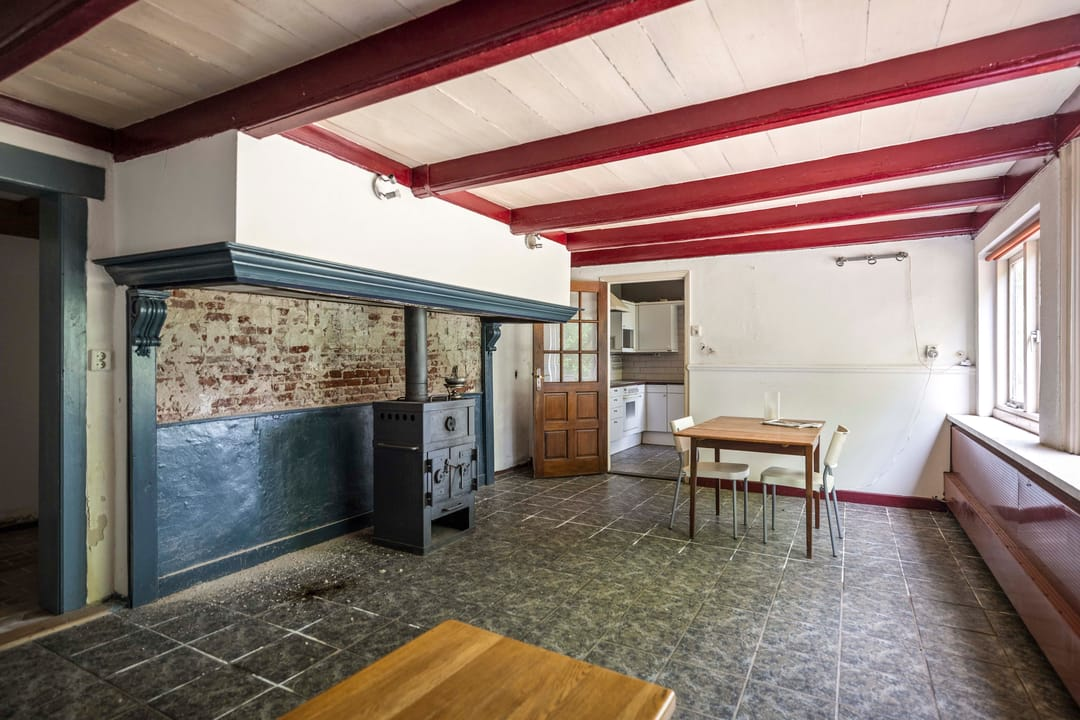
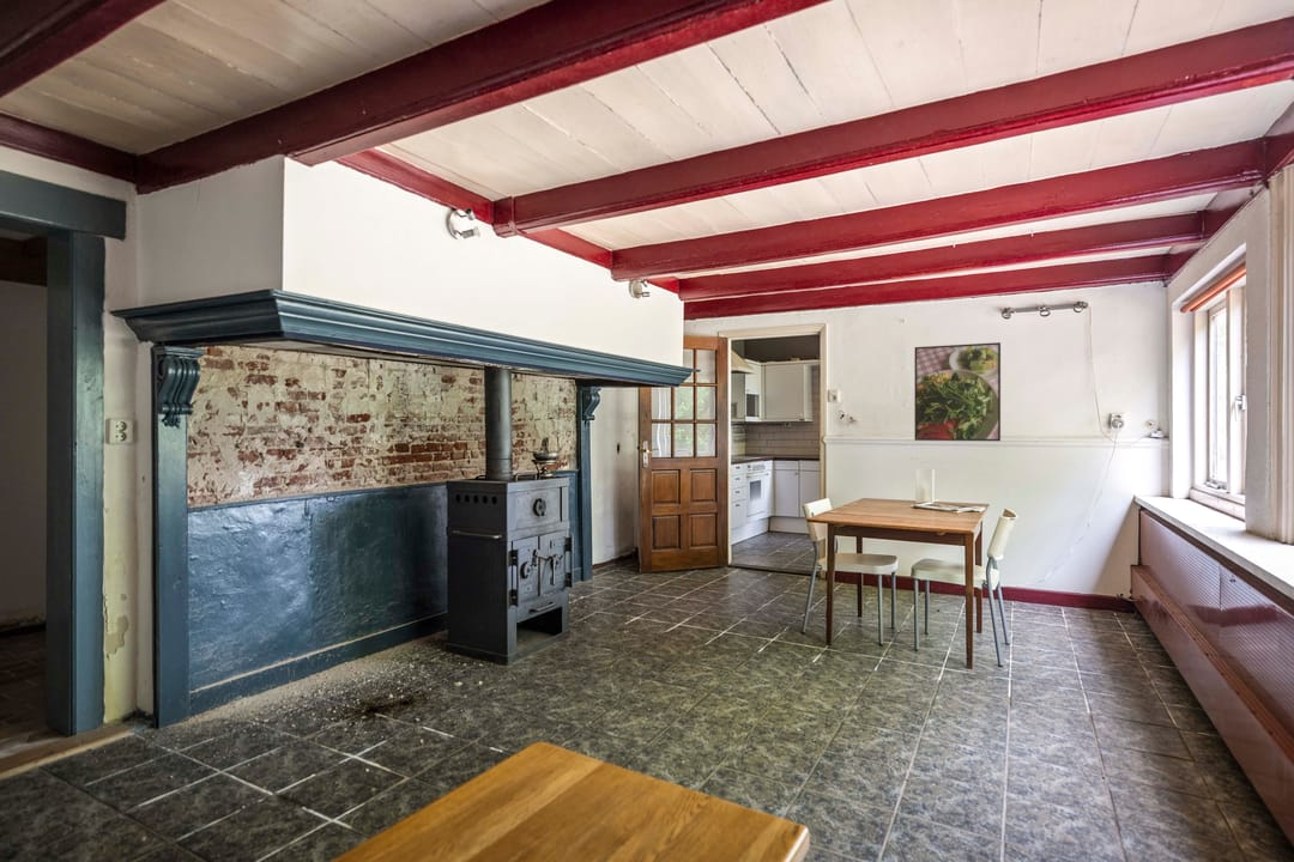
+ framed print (956, 393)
